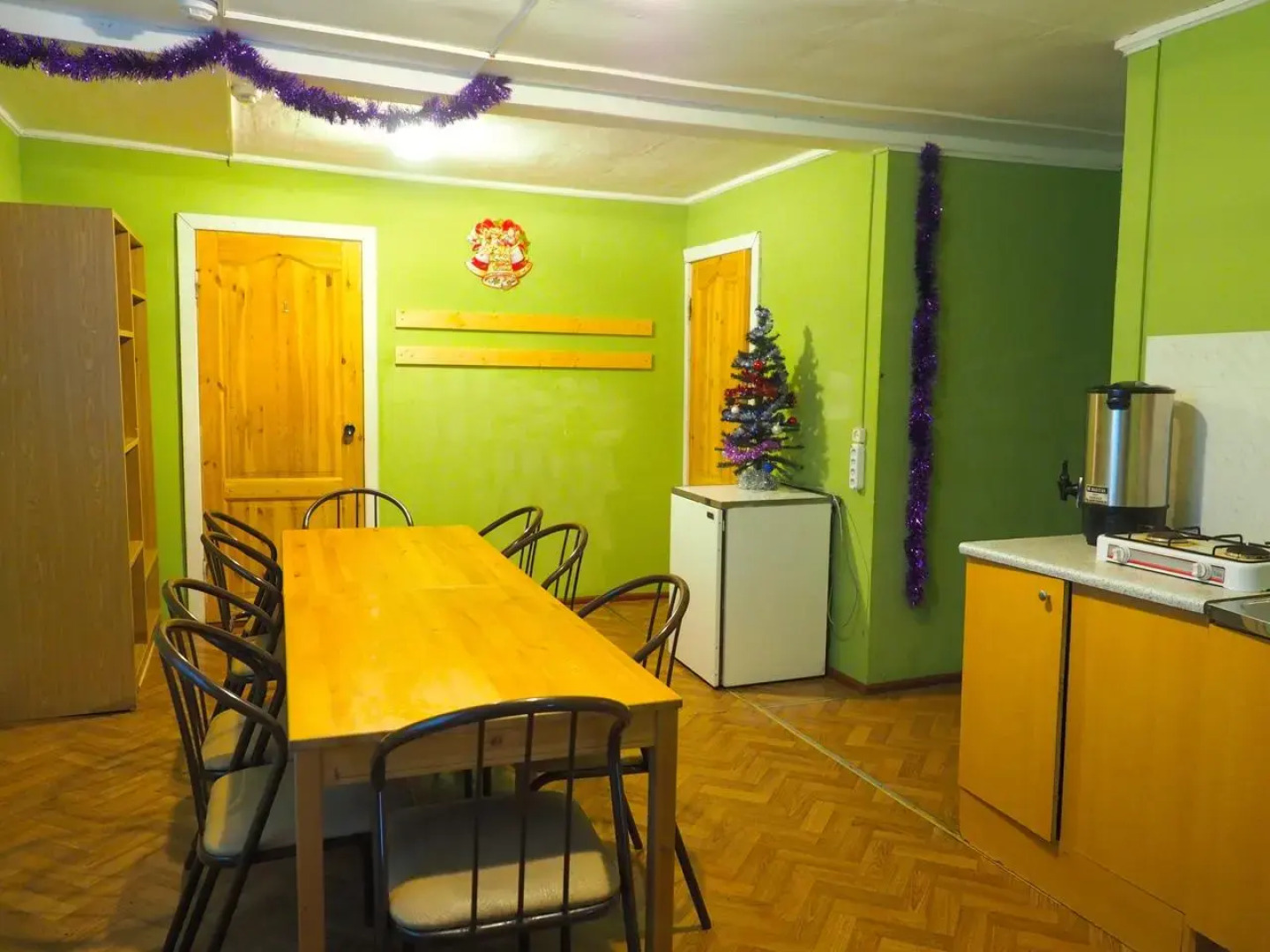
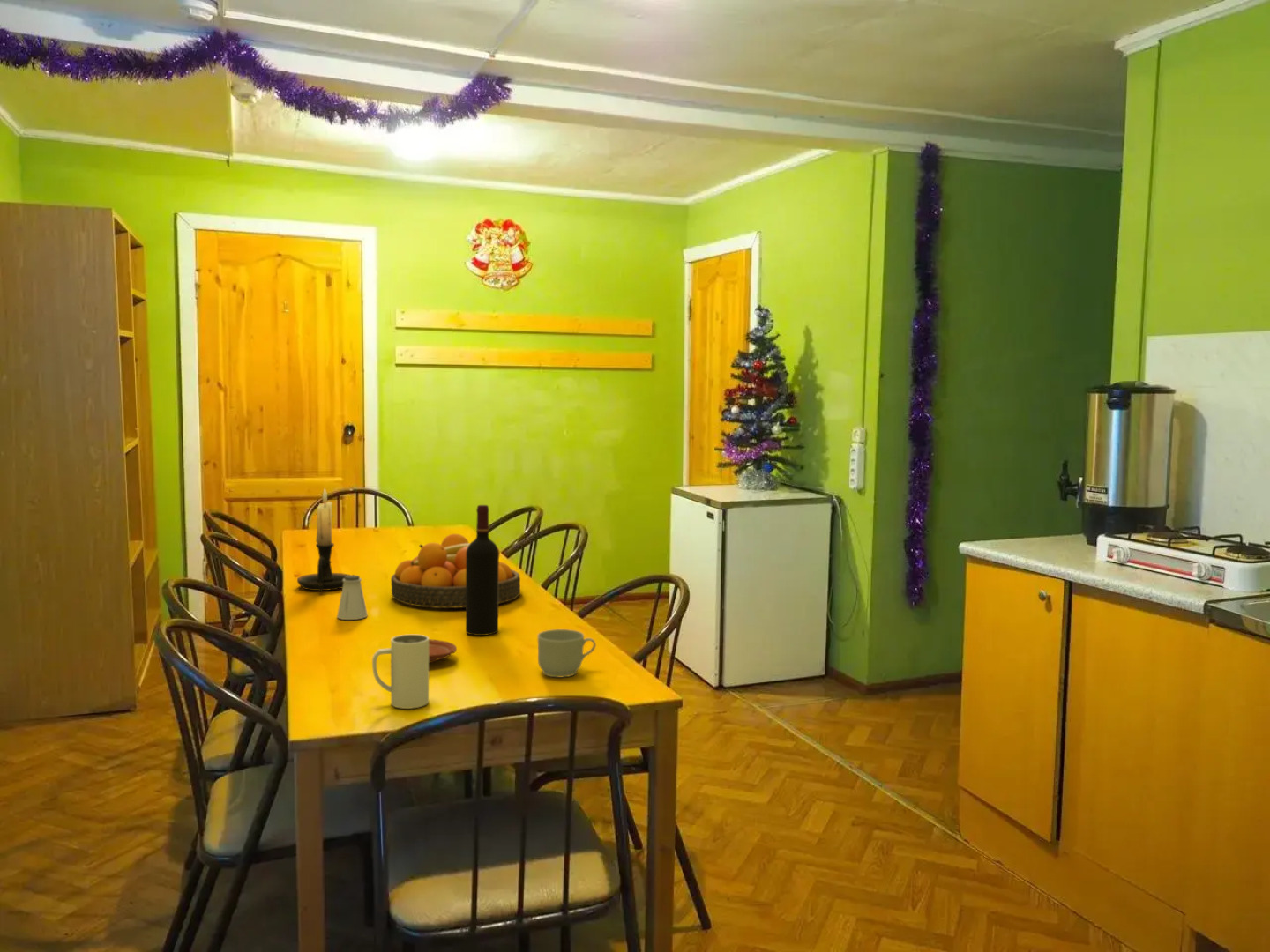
+ candle holder (324, 538)
+ plate (429, 652)
+ fruit bowl (456, 566)
+ wine bottle (482, 569)
+ mug (566, 653)
+ saltshaker (352, 596)
+ mug (400, 671)
